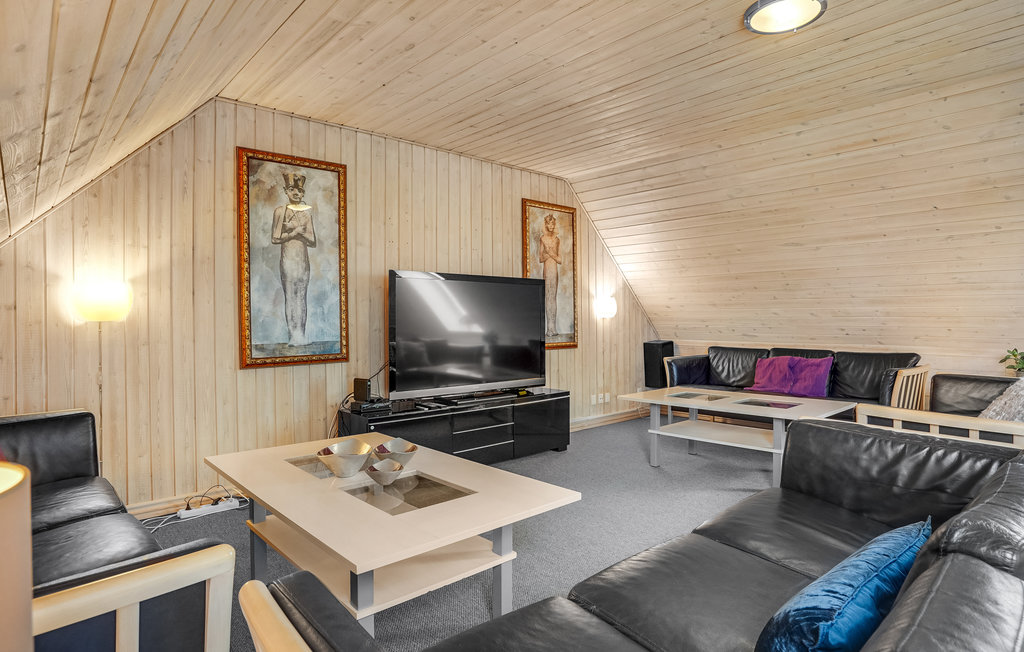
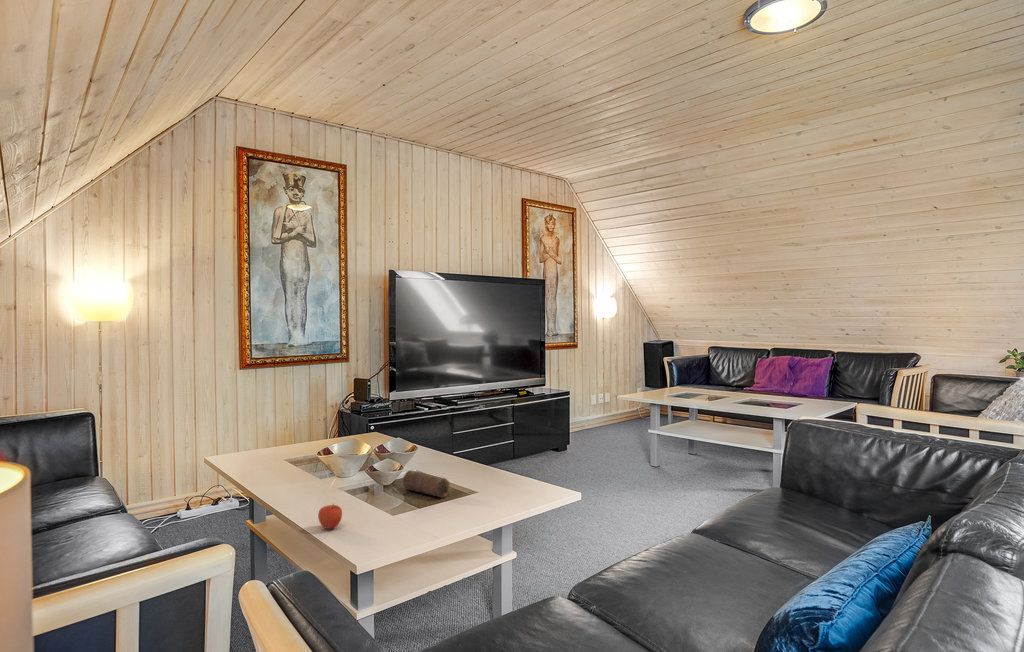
+ candle (425, 483)
+ apple (330, 515)
